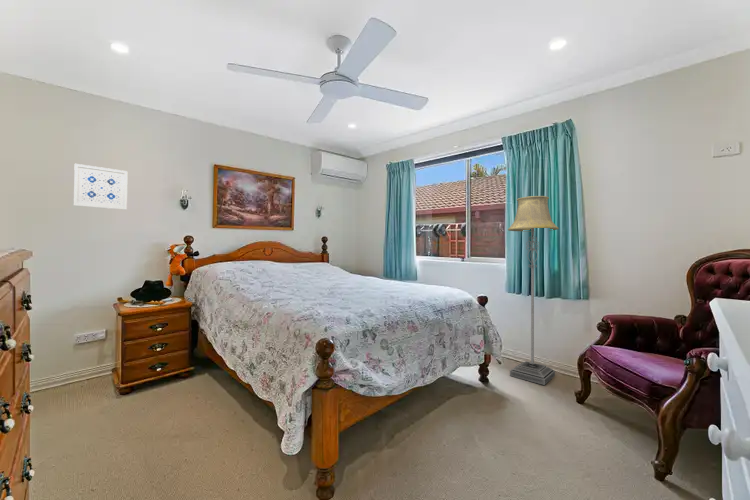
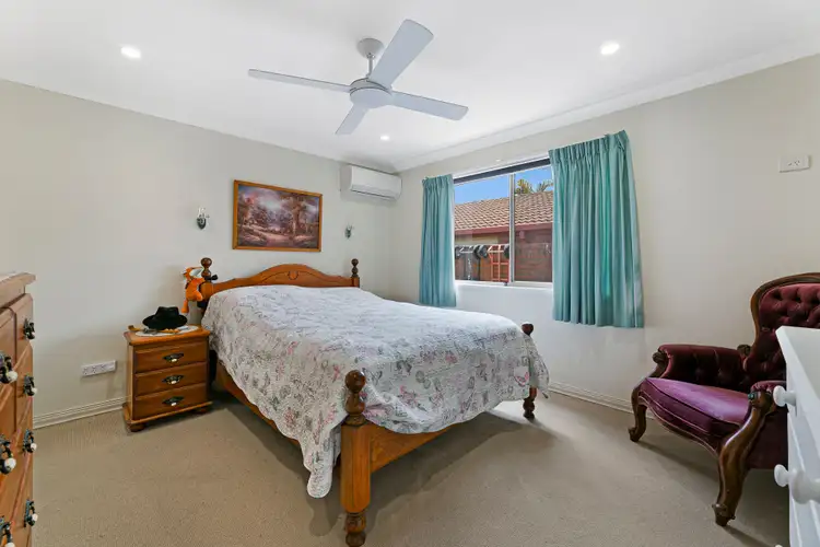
- wall art (101, 187)
- floor lamp (532, 286)
